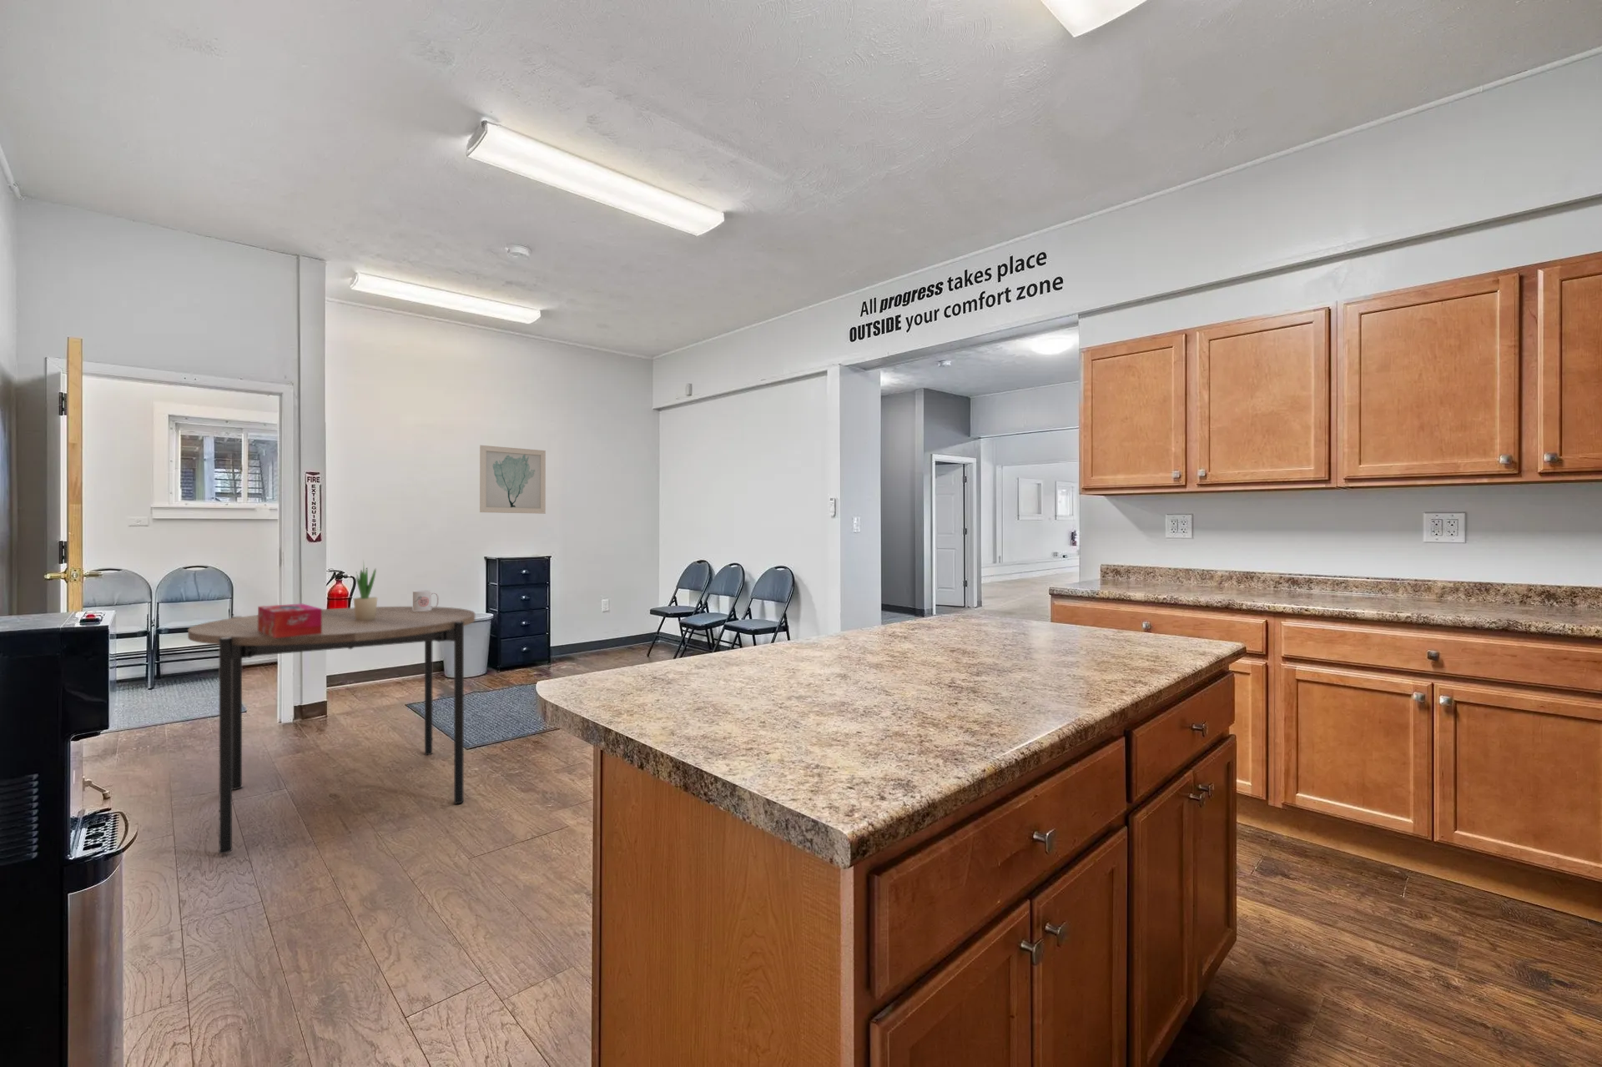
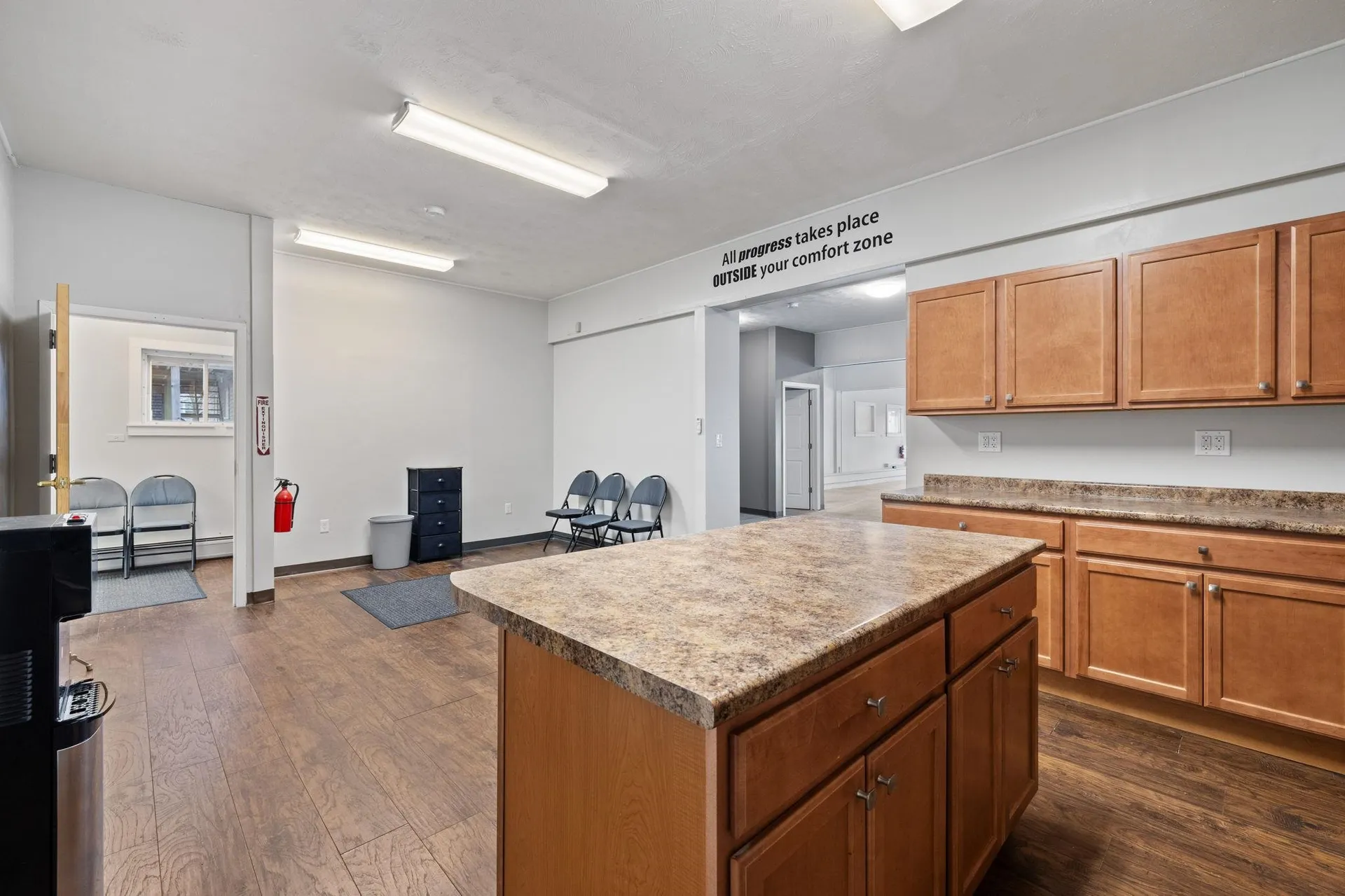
- mug (425, 600)
- tissue box (288, 619)
- potted plant (367, 589)
- wall art (513, 480)
- dining table (348, 648)
